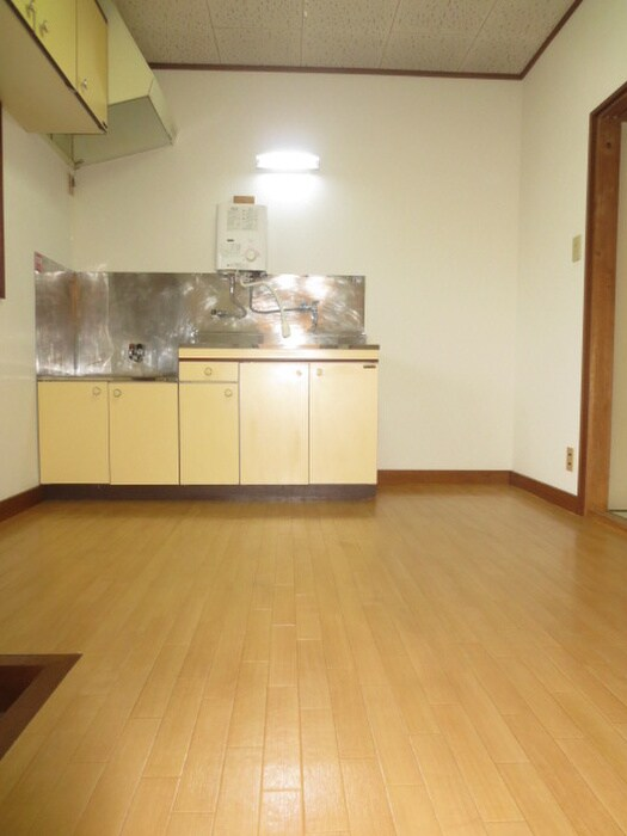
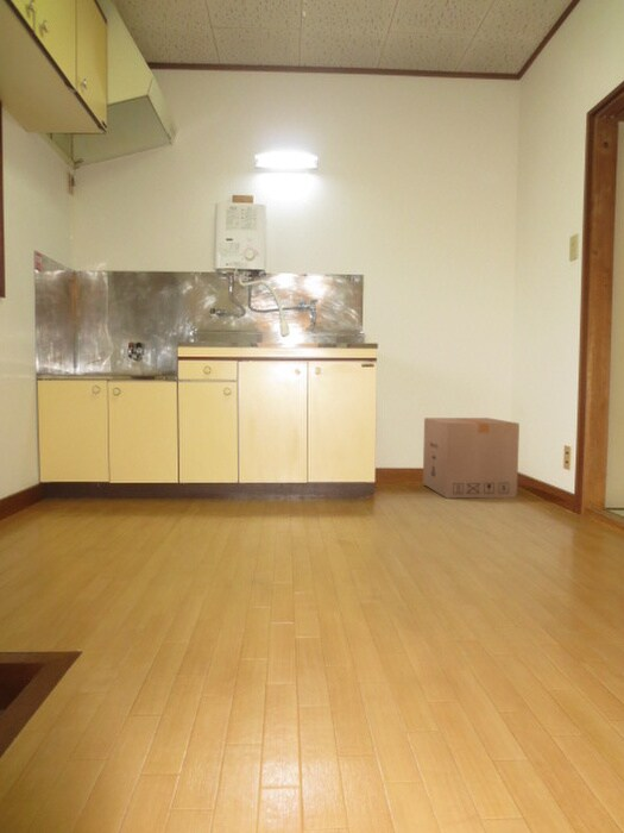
+ cardboard box (468, 455)
